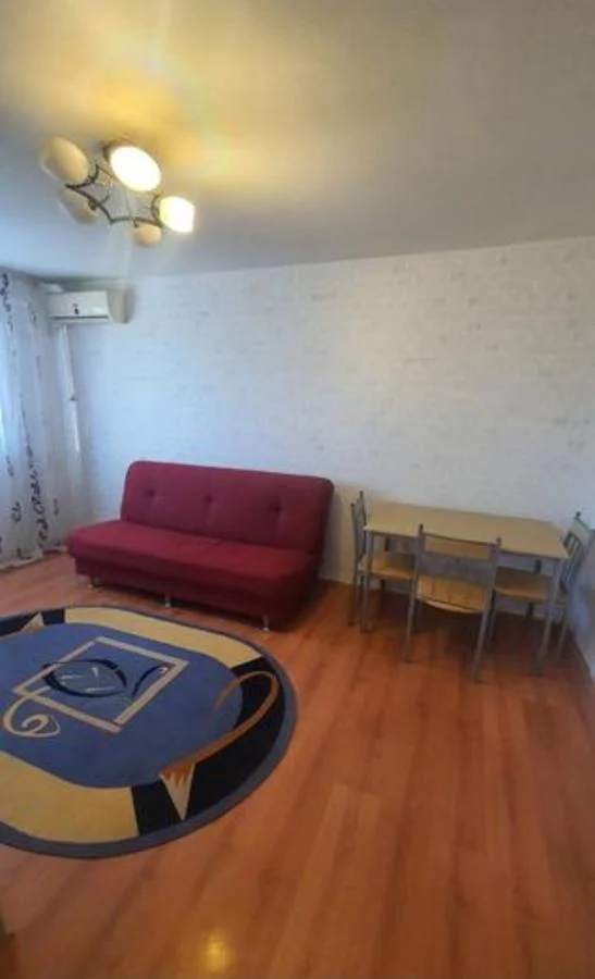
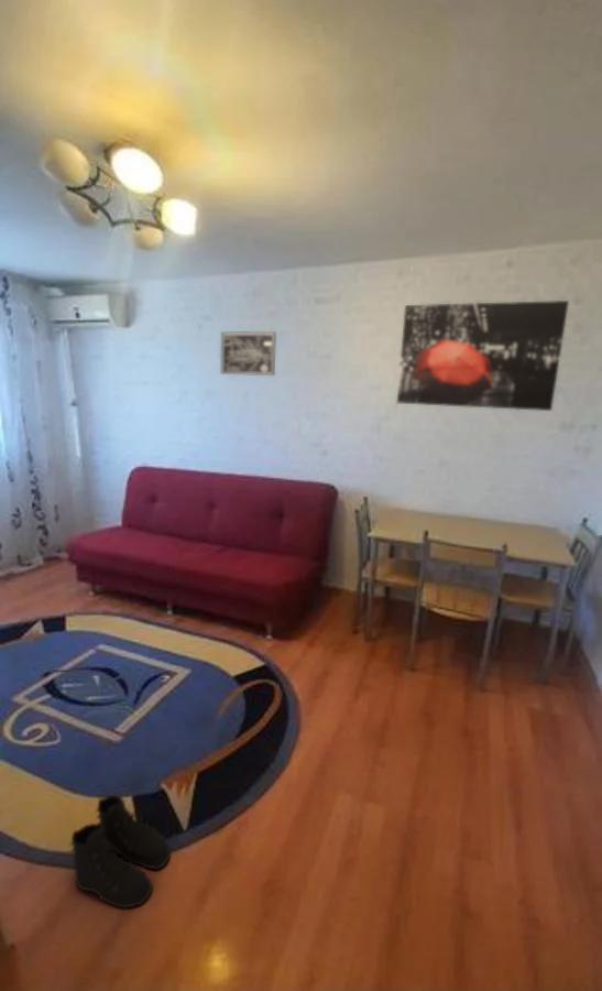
+ boots (121, 842)
+ wall art (247, 353)
+ wall art (475, 356)
